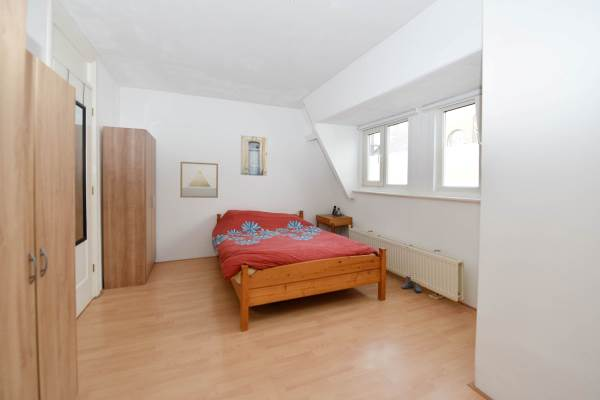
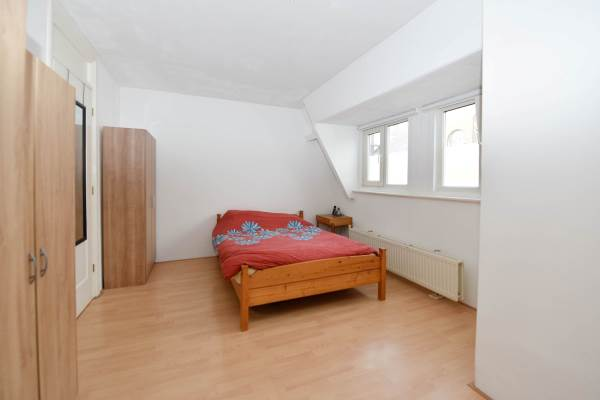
- boots (411, 283)
- wall art (199, 180)
- wall art (254, 156)
